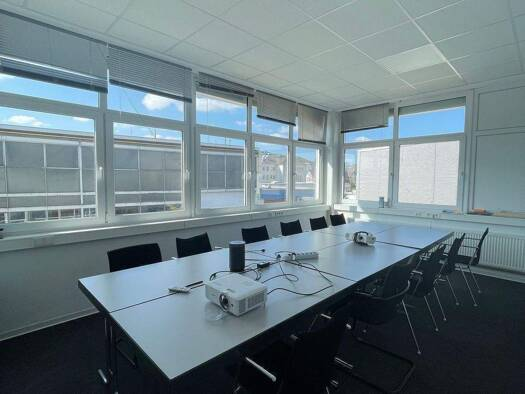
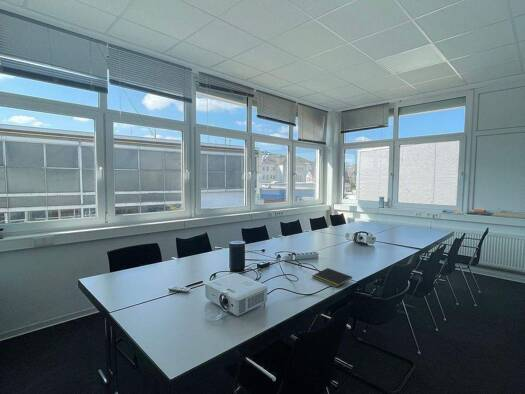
+ notepad (331, 277)
